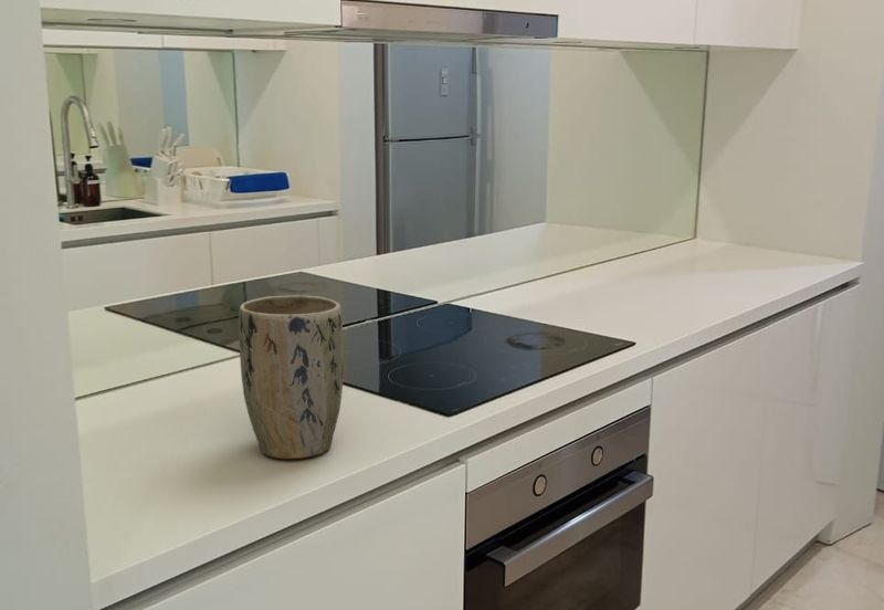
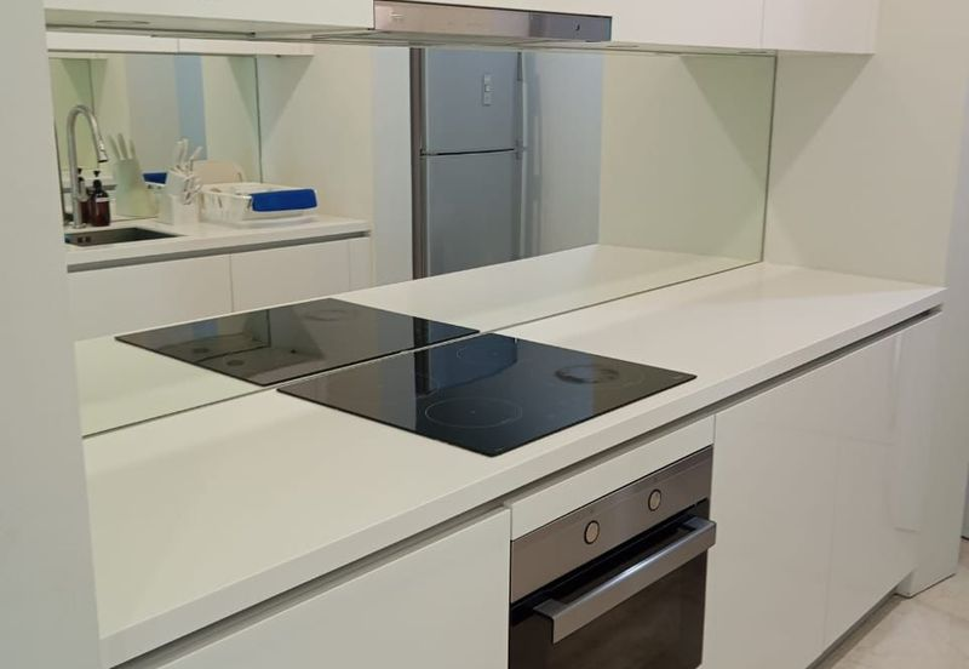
- plant pot (292, 377)
